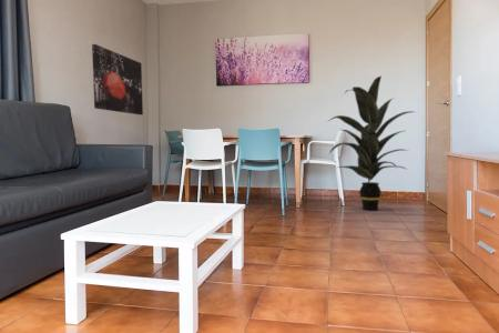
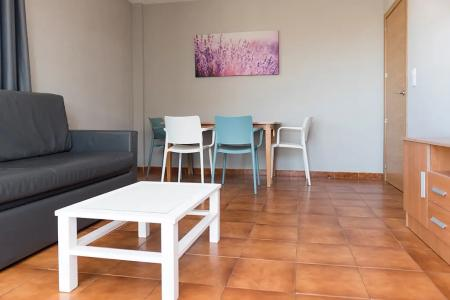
- wall art (120, 83)
- indoor plant (369, 144)
